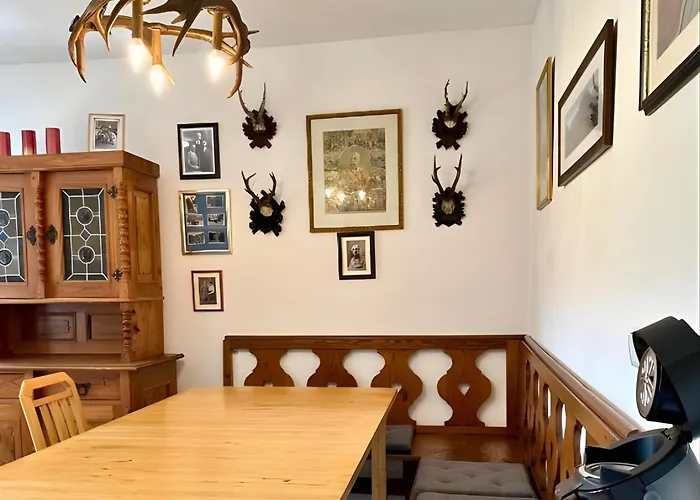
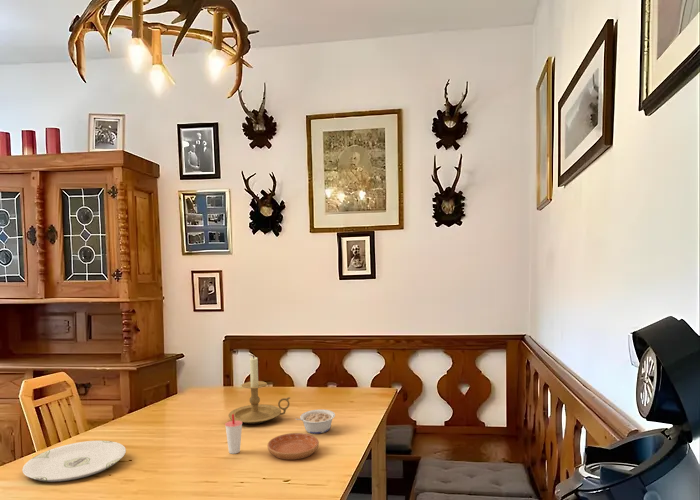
+ plate (76, 462)
+ legume (317, 421)
+ candle holder (254, 387)
+ saucer (293, 447)
+ cup (233, 432)
